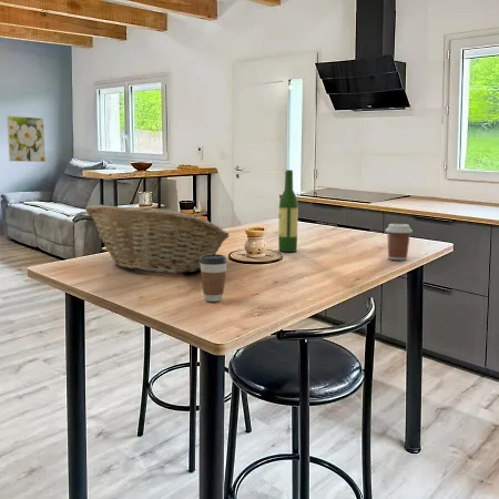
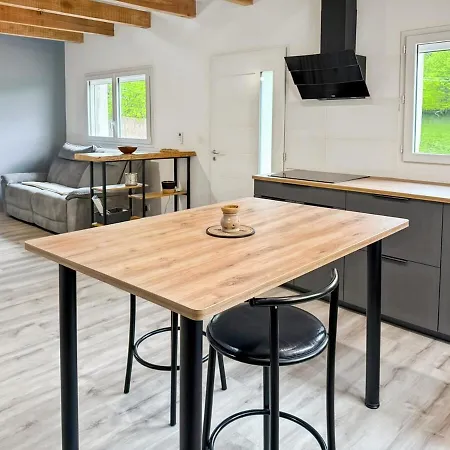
- coffee cup (398, 241)
- fruit basket (157, 234)
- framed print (27, 139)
- wine bottle (288, 210)
- coffee cup (213, 277)
